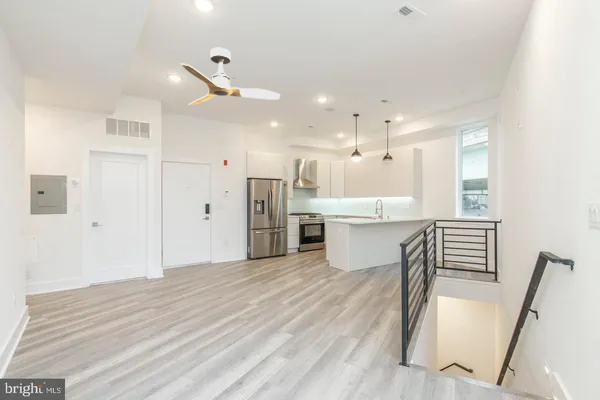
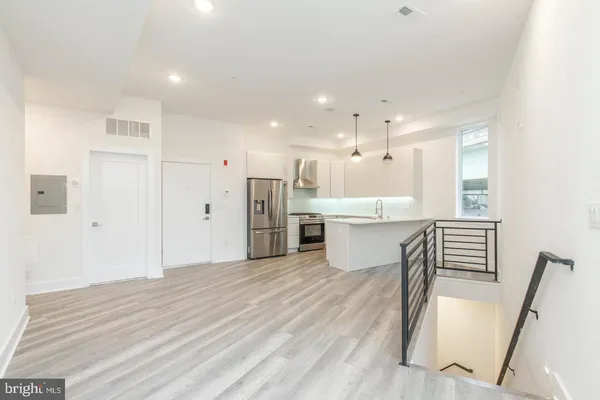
- ceiling fan (228, 77)
